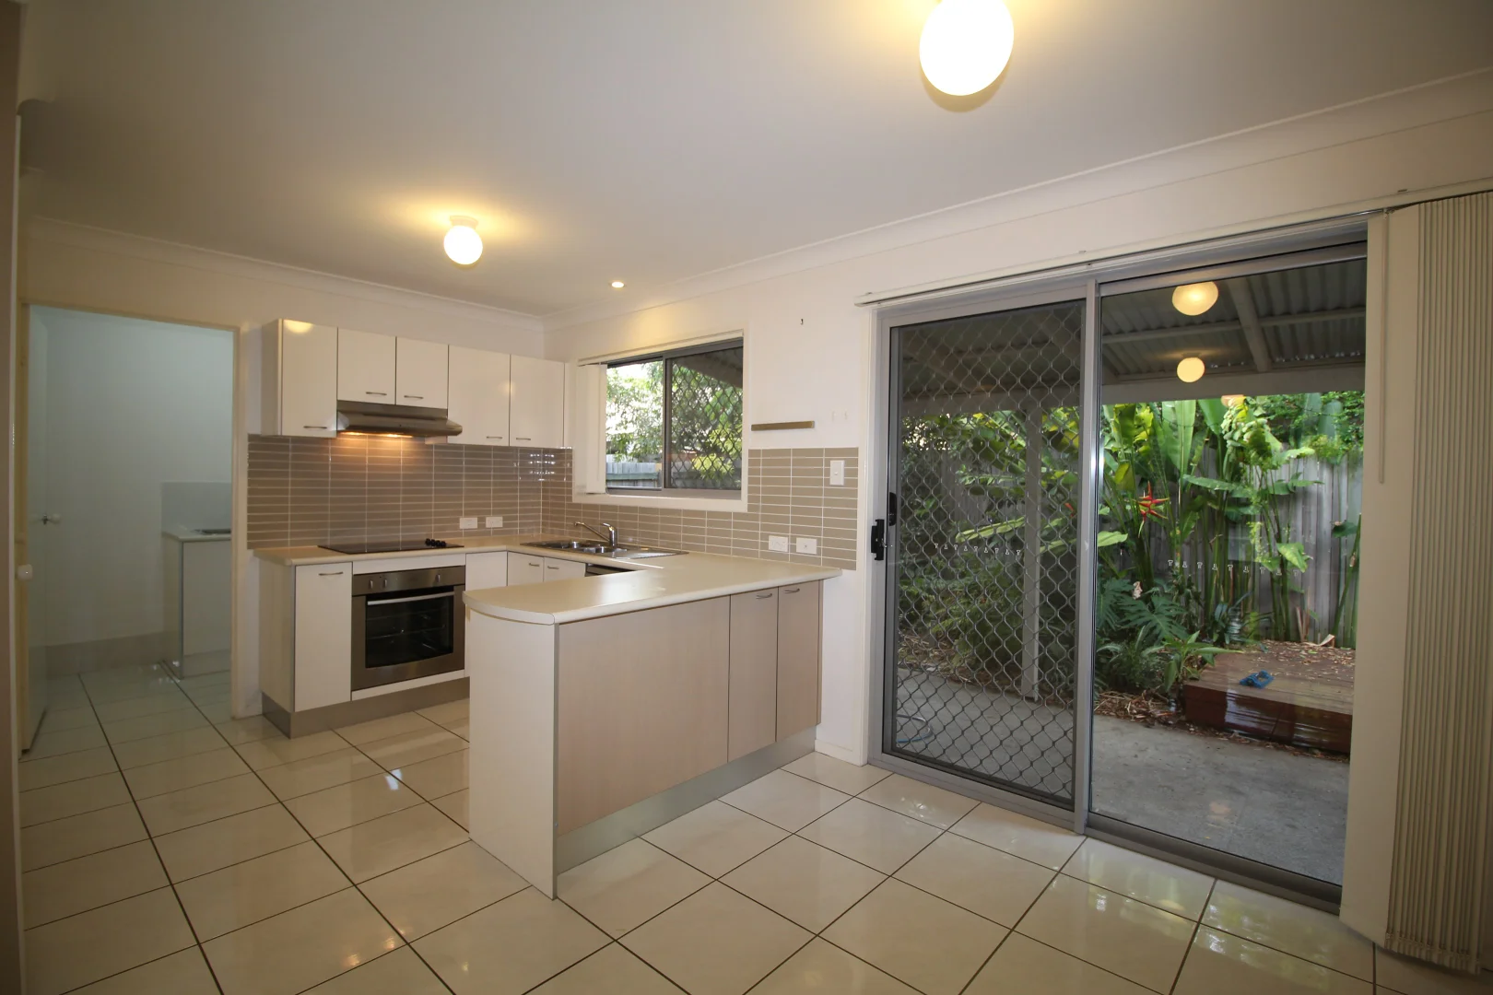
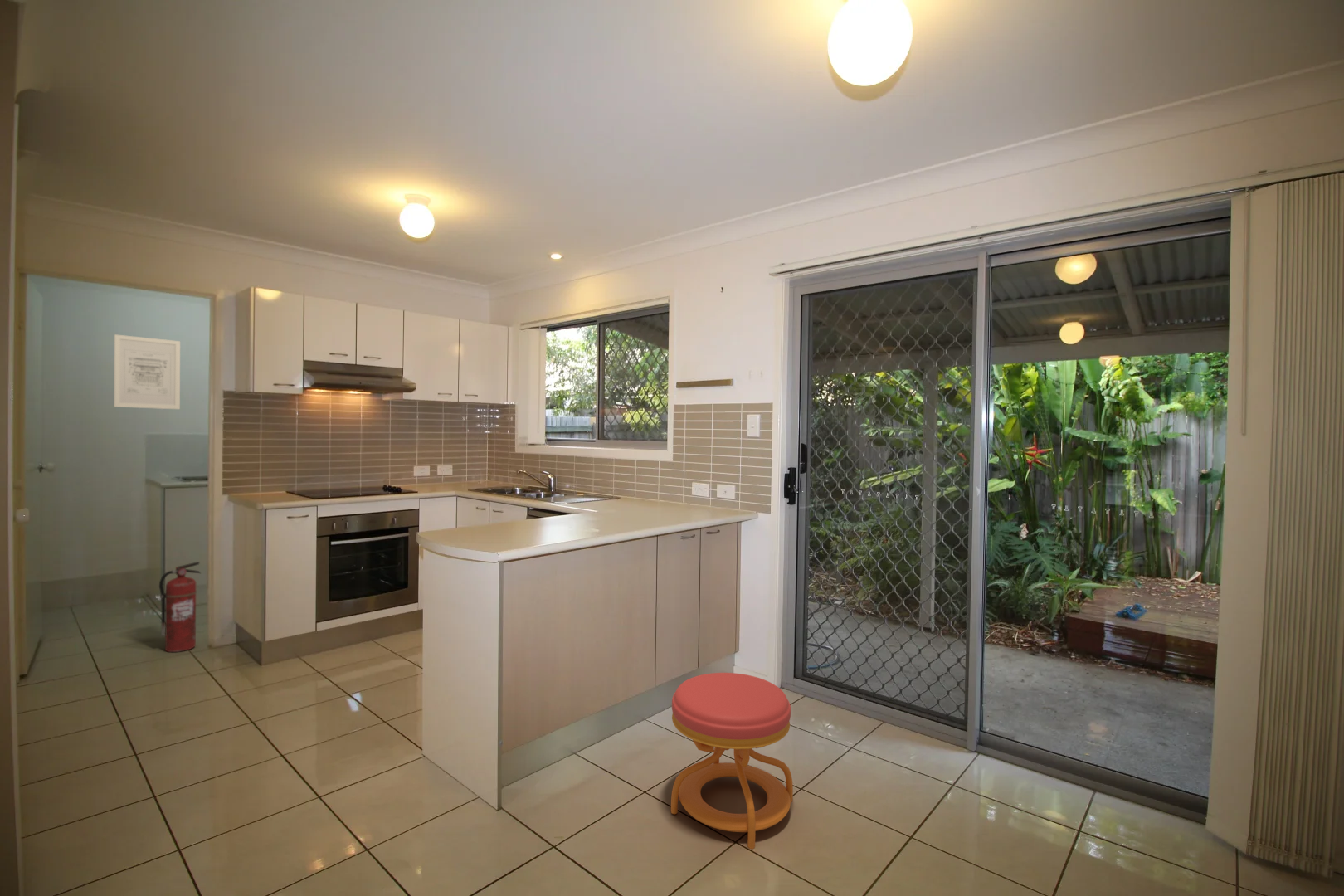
+ fire extinguisher (180, 606)
+ wall art (148, 373)
+ stool (734, 748)
